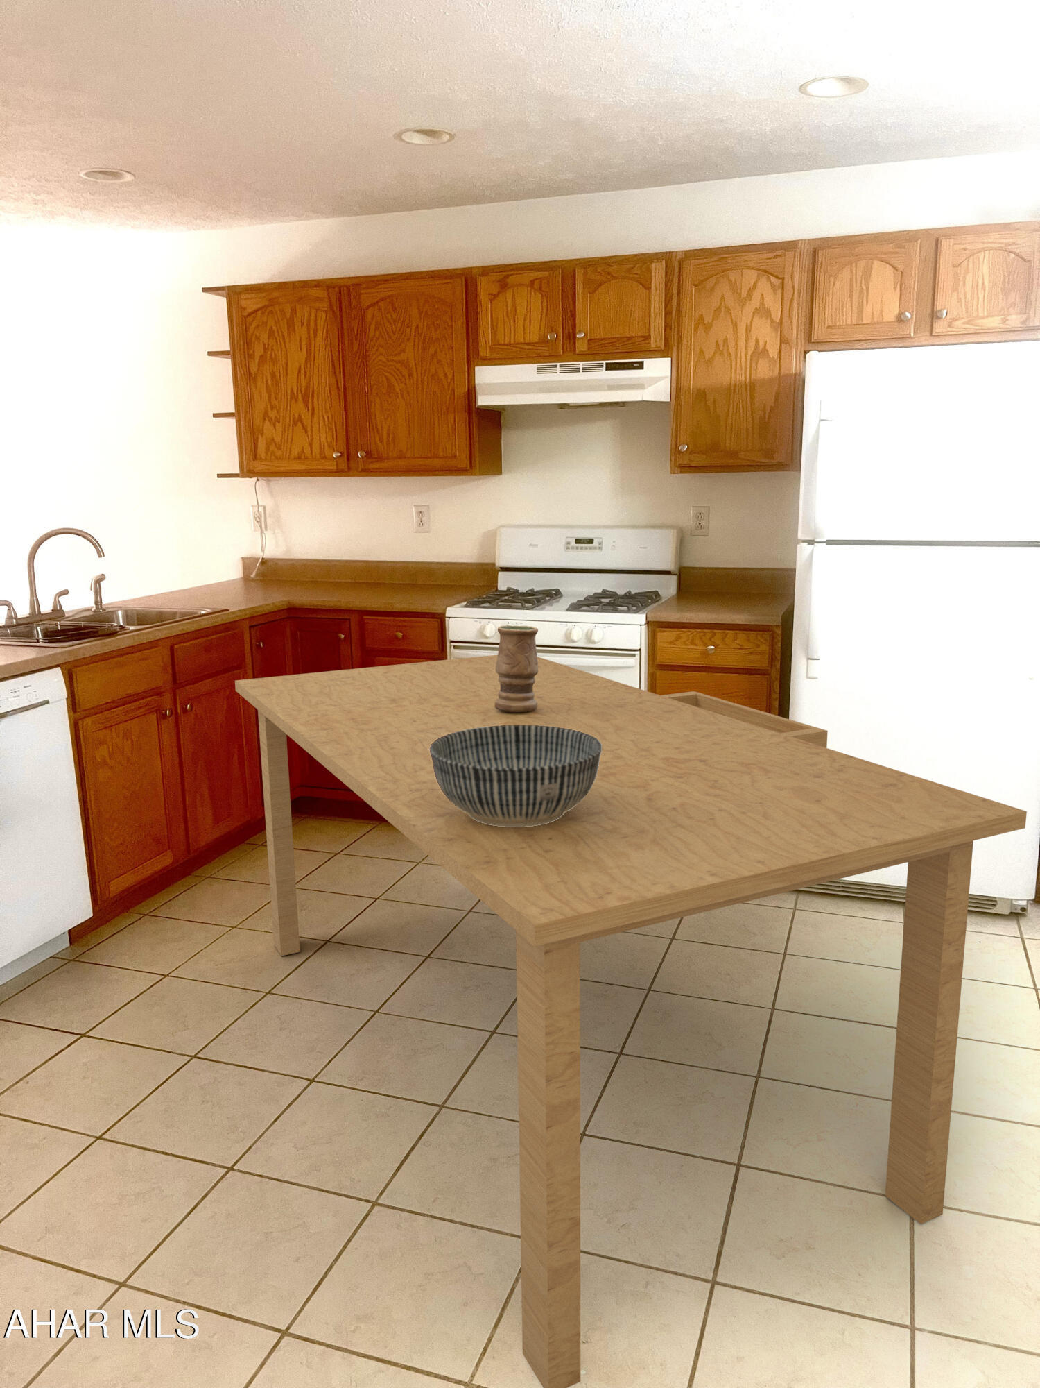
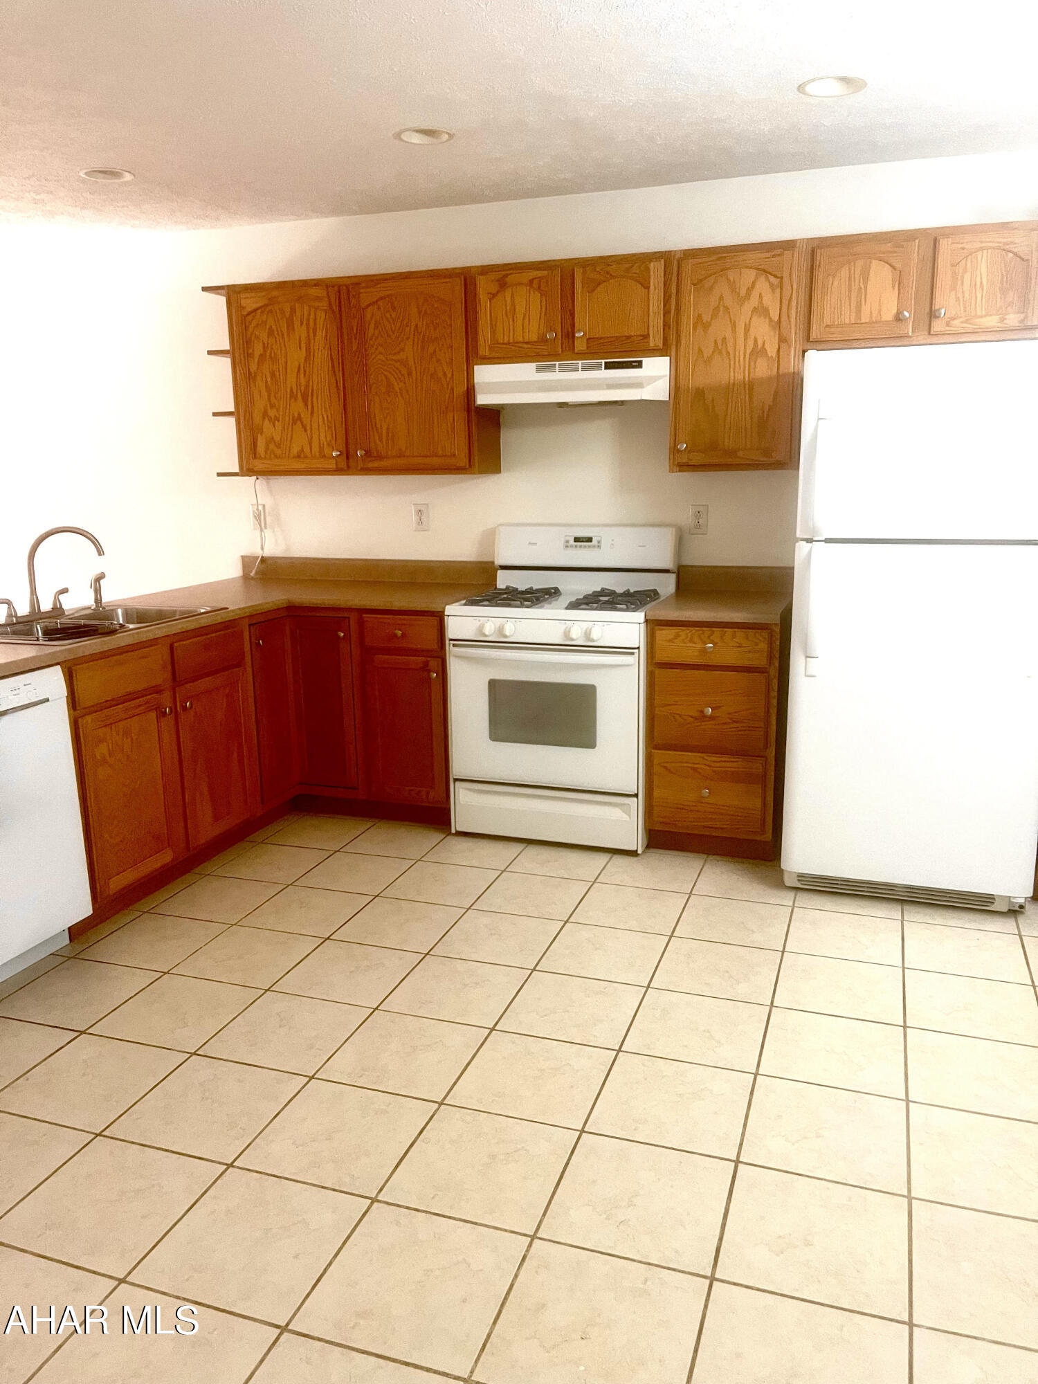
- vase (516, 668)
- bowl (516, 777)
- dining table (568, 885)
